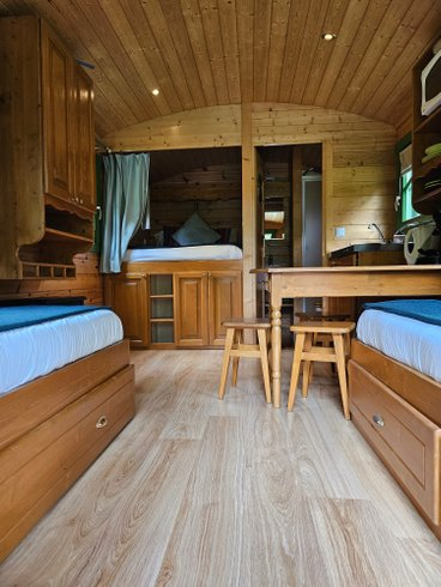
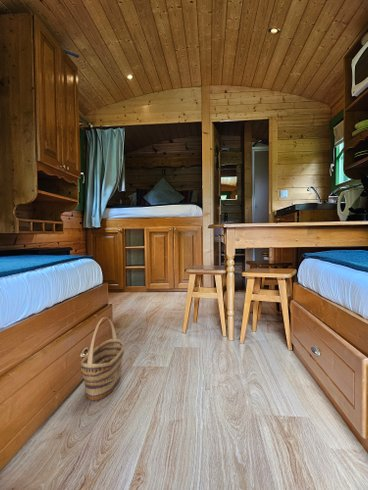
+ basket (103, 351)
